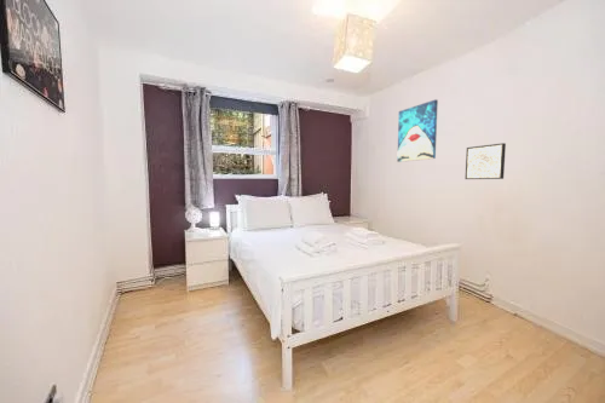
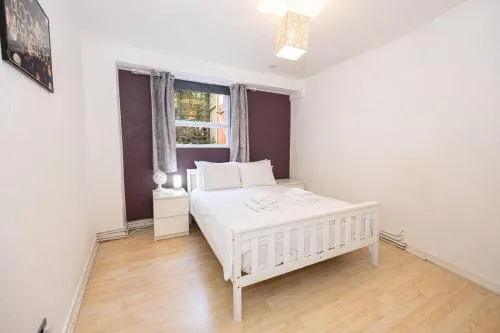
- wall art (484, 162)
- wall art (415, 133)
